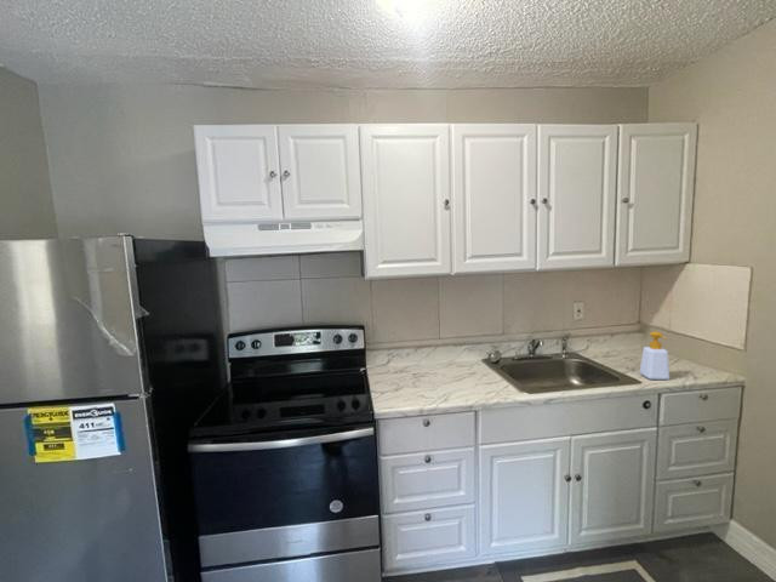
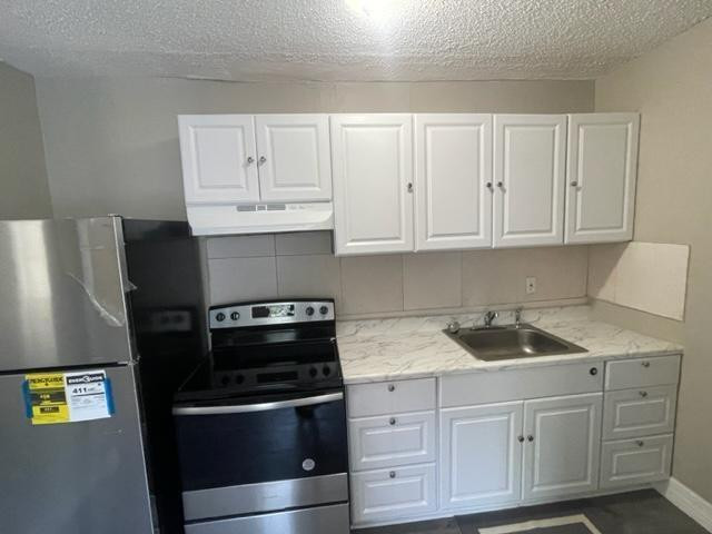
- soap bottle (657, 355)
